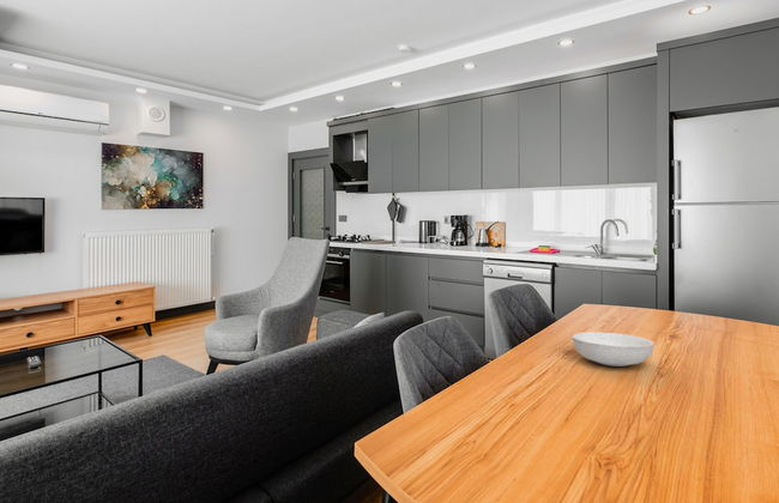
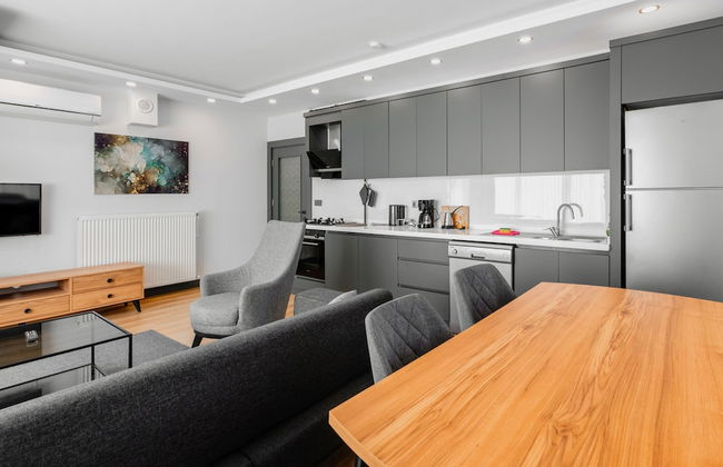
- serving bowl (611, 350)
